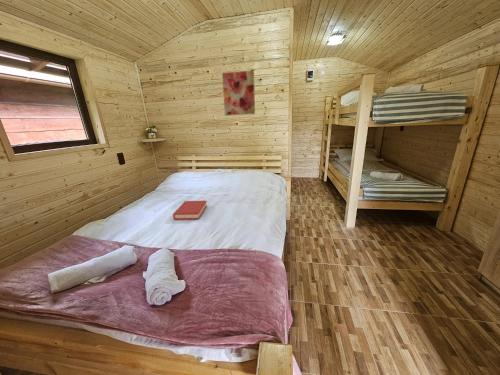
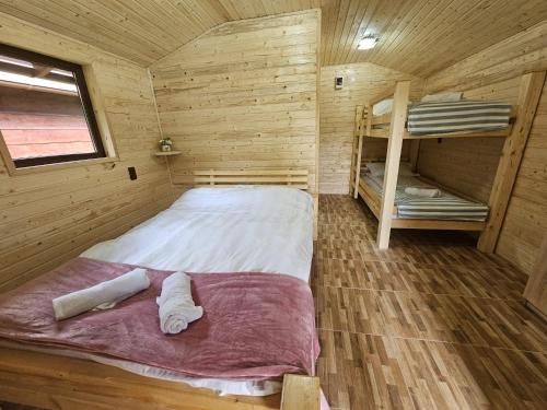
- wall art (238, 93)
- hardback book (191, 209)
